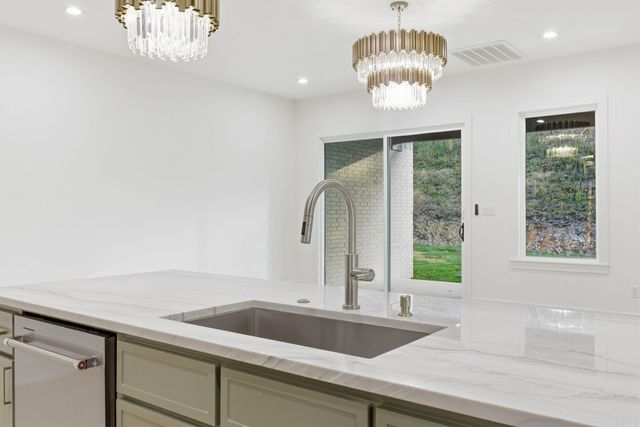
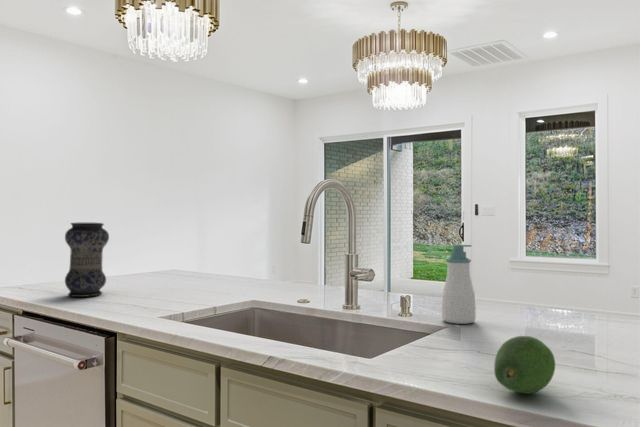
+ fruit (521, 365)
+ vase (86, 258)
+ soap bottle (458, 283)
